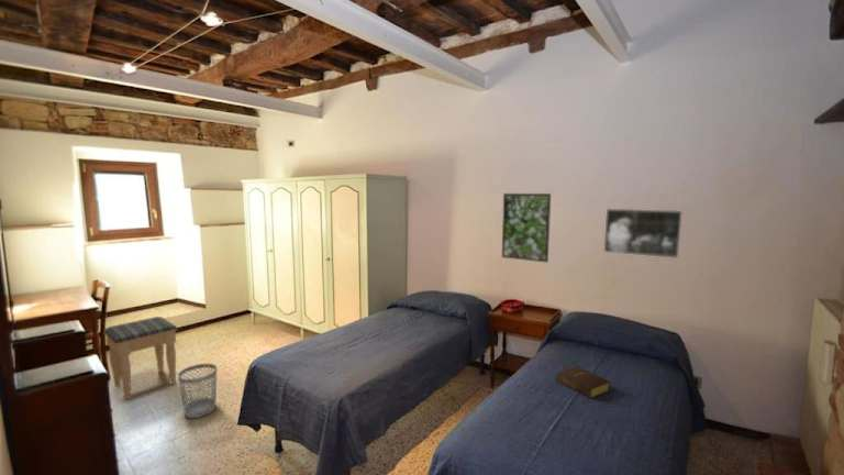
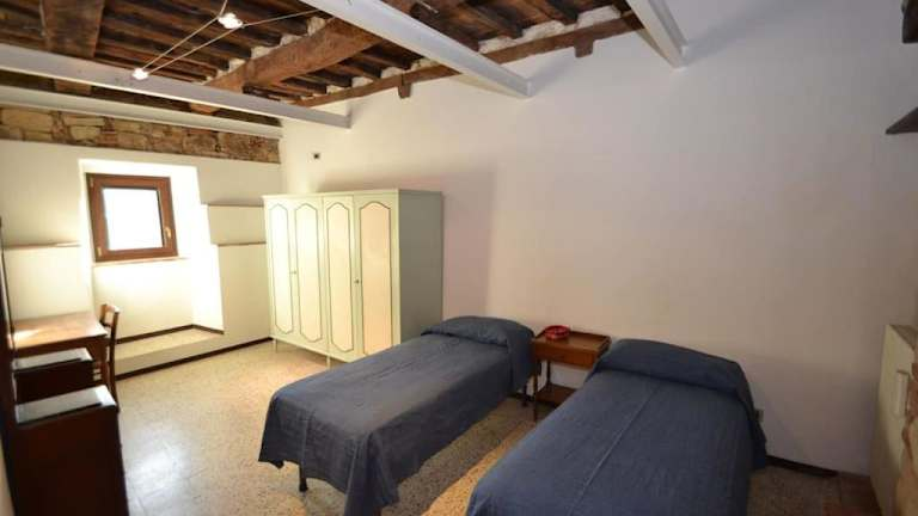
- wastebasket (199, 390)
- footstool (140, 350)
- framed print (641, 232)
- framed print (524, 227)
- bible (582, 380)
